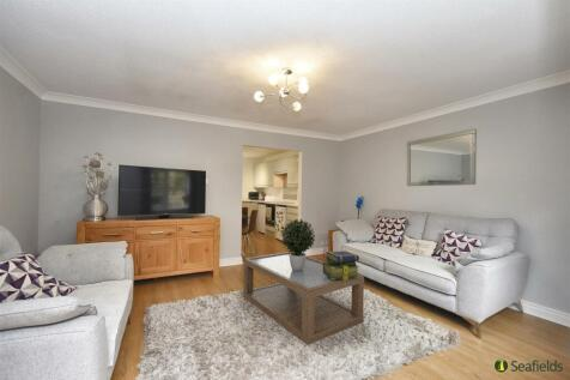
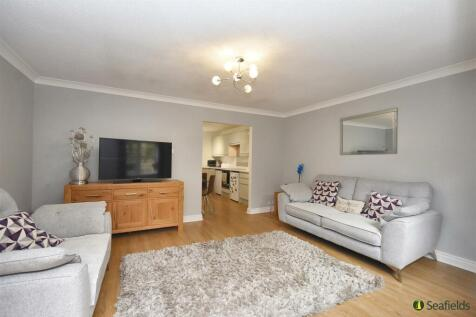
- potted plant (297, 242)
- coffee table (297, 286)
- stack of books (340, 264)
